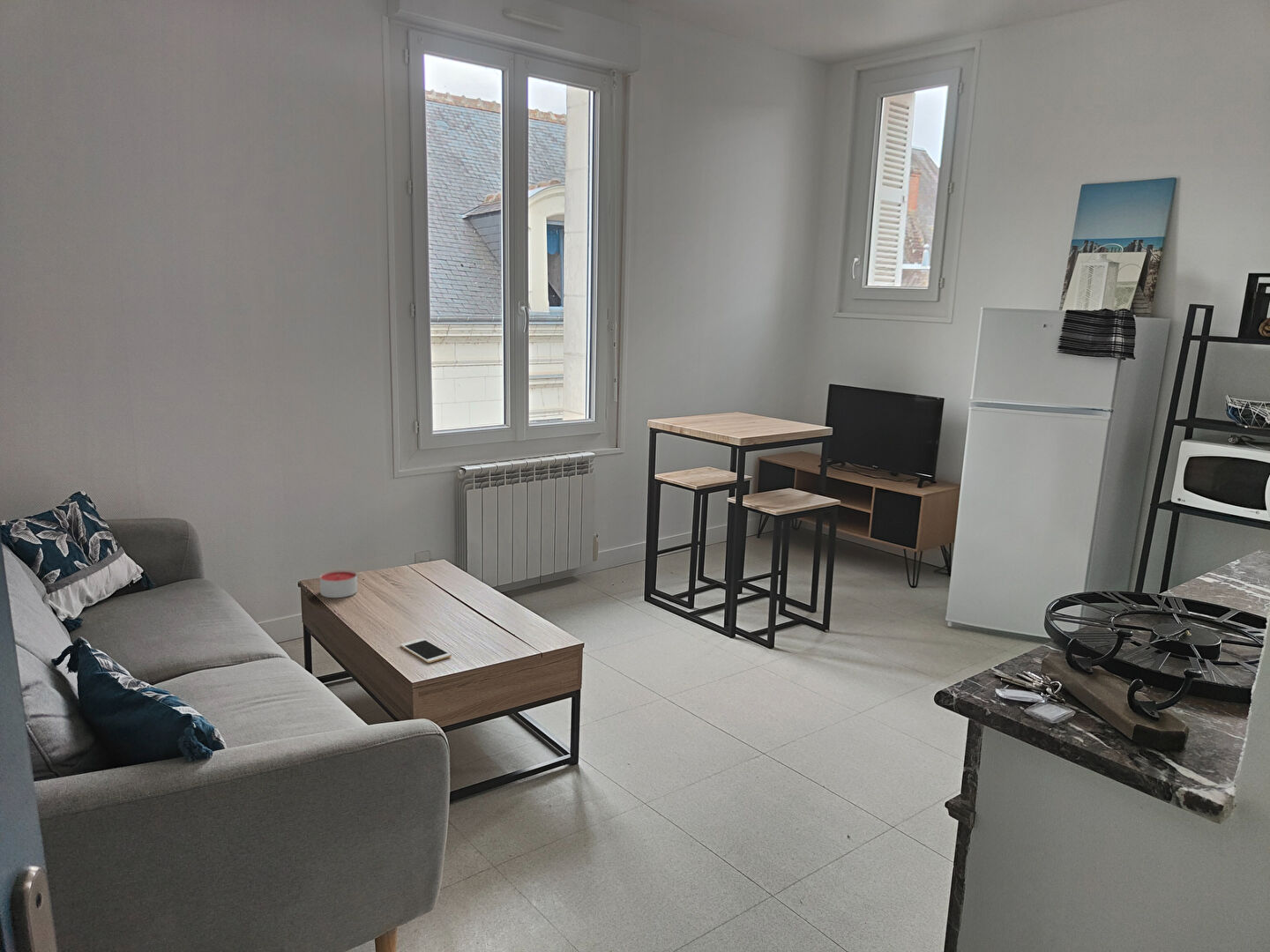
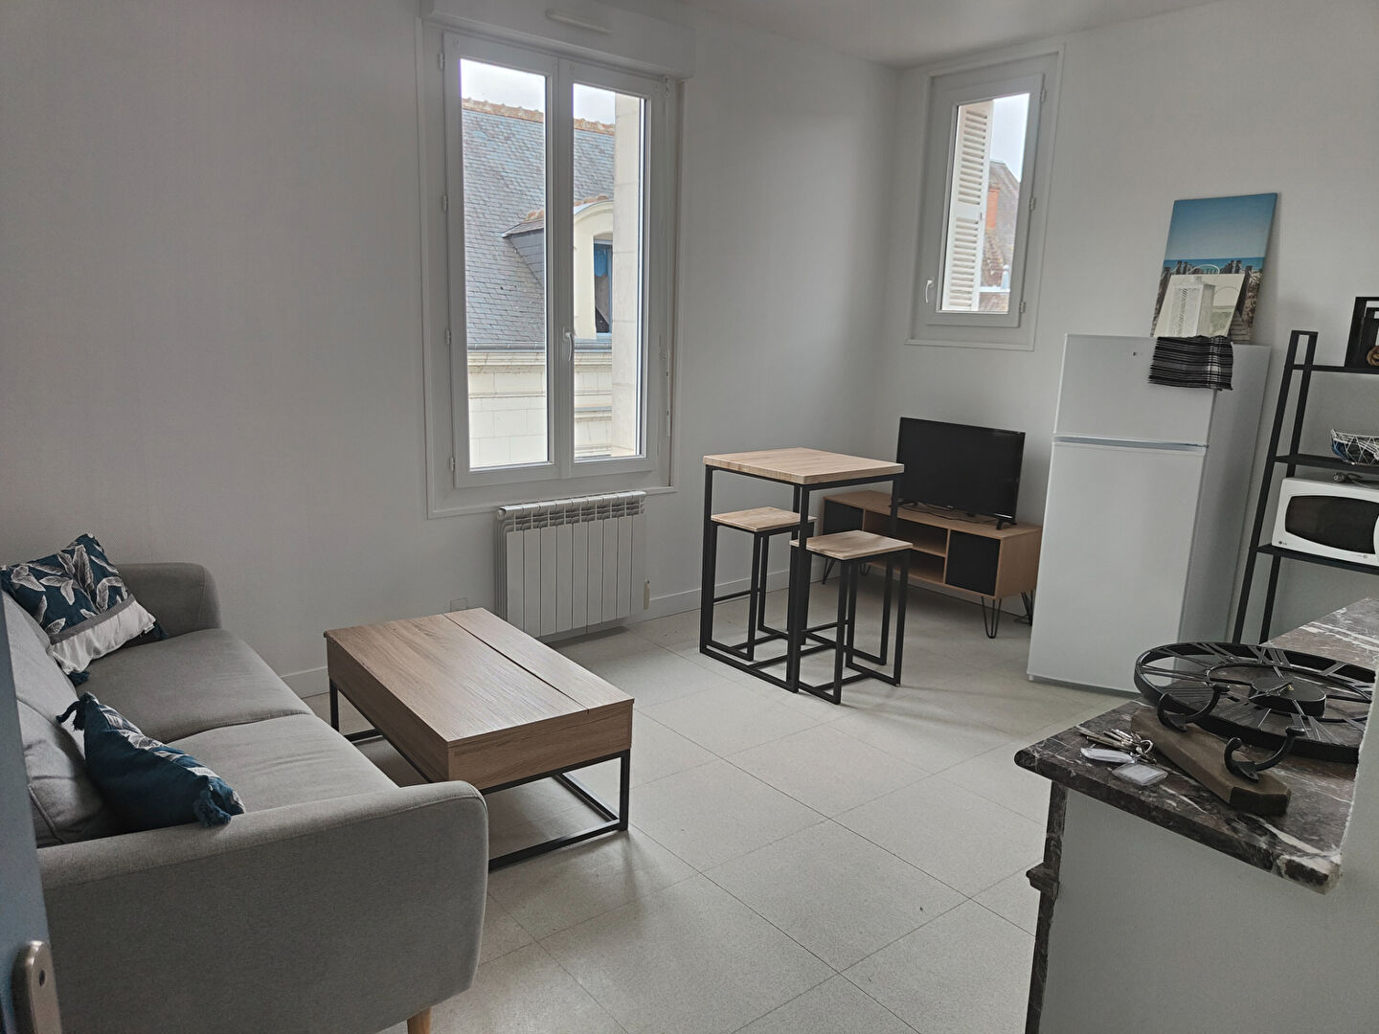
- candle (339, 583)
- cell phone (425, 650)
